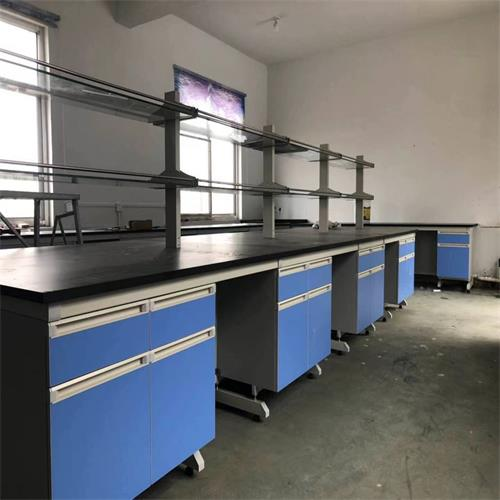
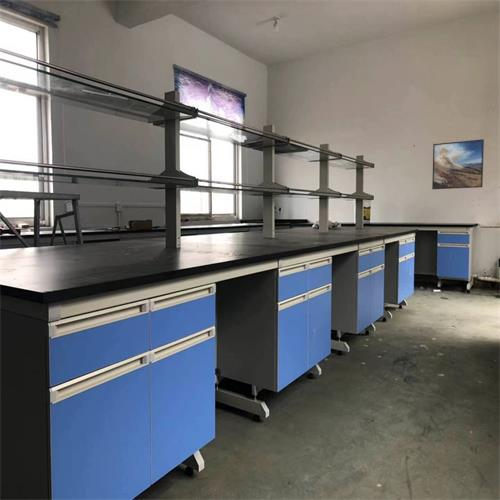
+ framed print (457, 165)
